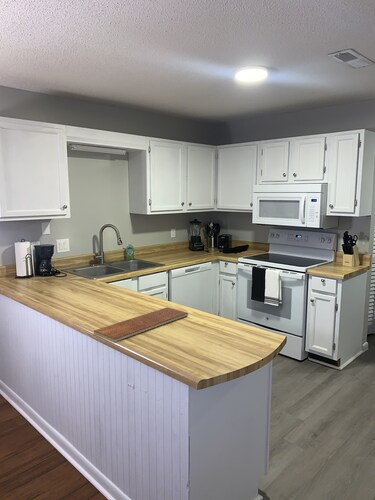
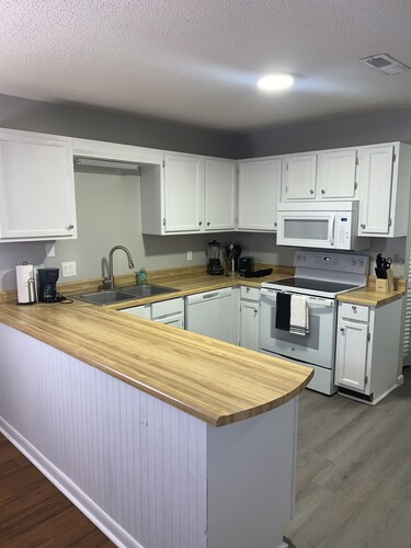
- chopping board (144, 322)
